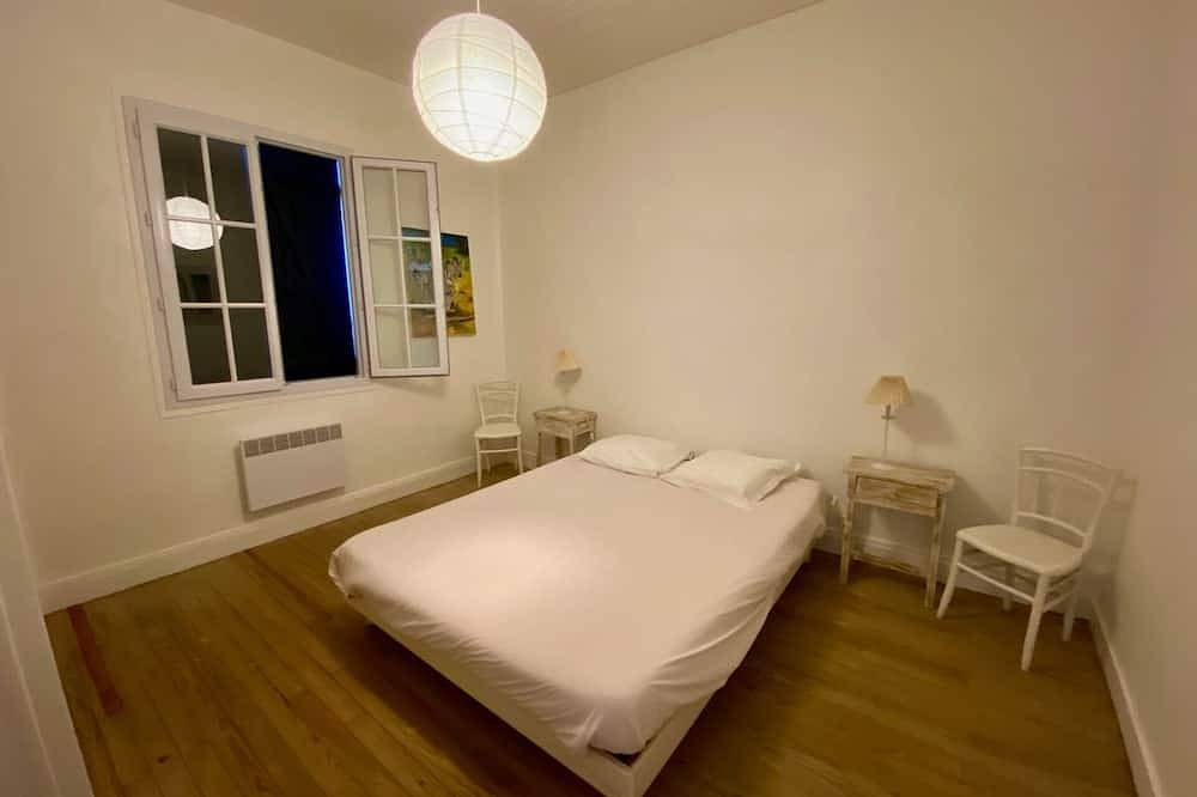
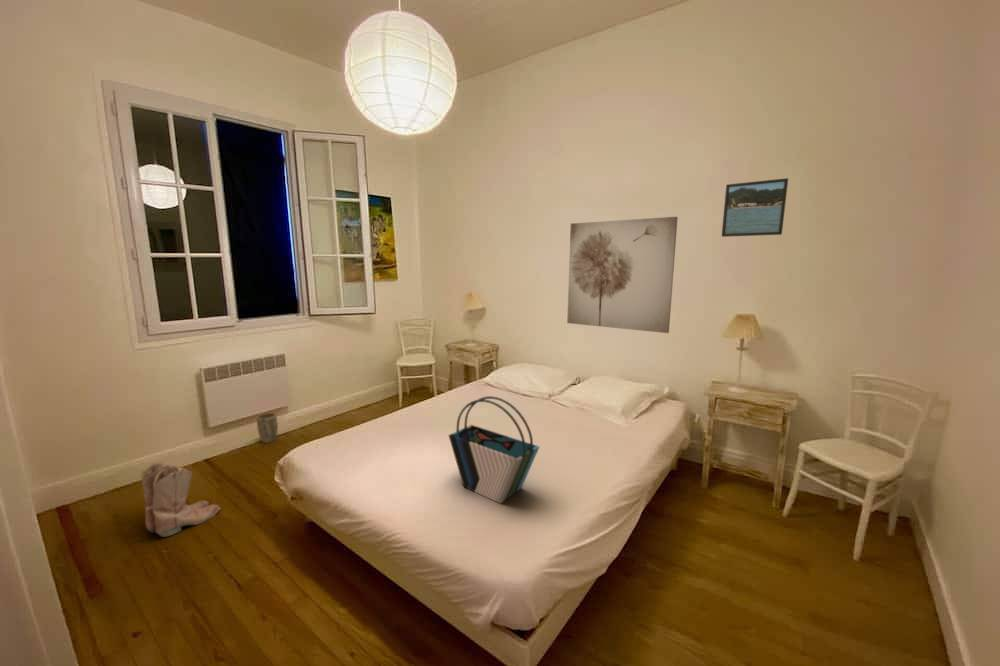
+ wall art (617, 275)
+ plant pot (267, 428)
+ tote bag (492, 443)
+ boots (181, 490)
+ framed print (753, 208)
